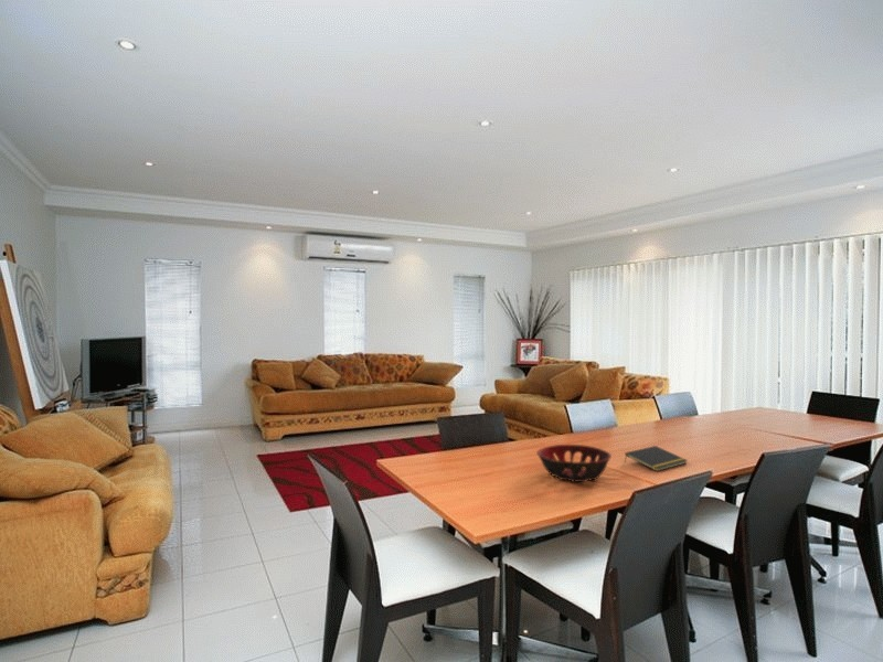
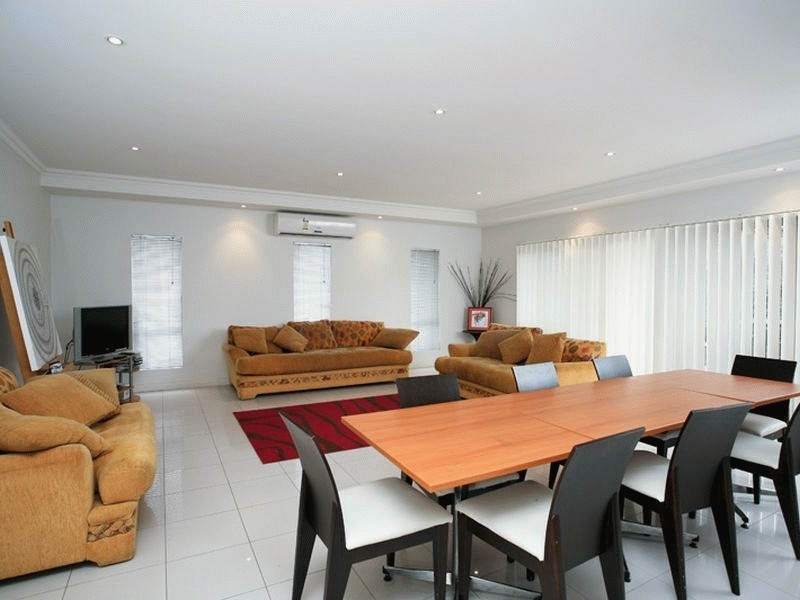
- decorative bowl (573, 463)
- notepad (656, 457)
